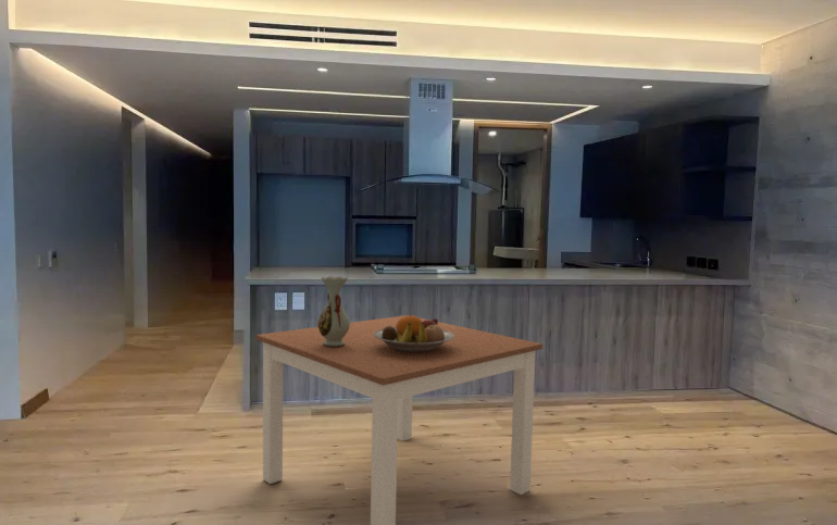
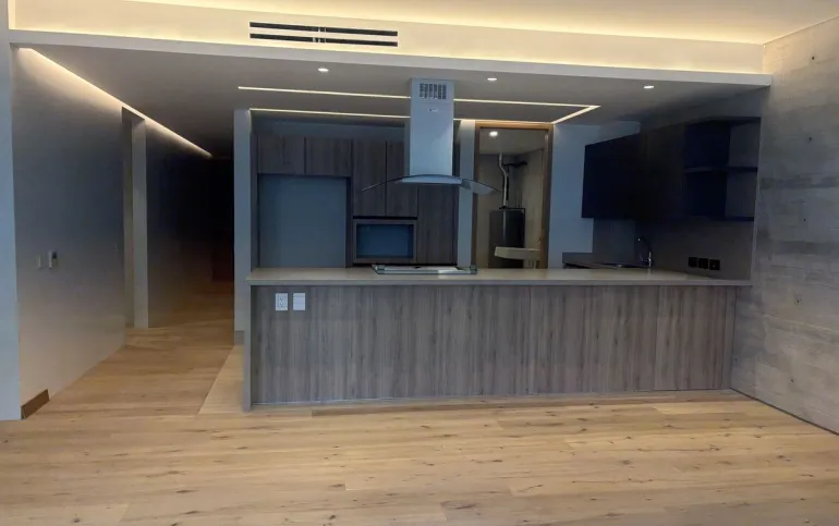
- fruit bowl (413, 330)
- vase (334, 311)
- dining table (396, 412)
